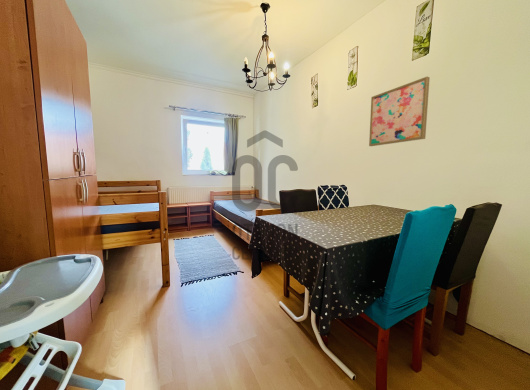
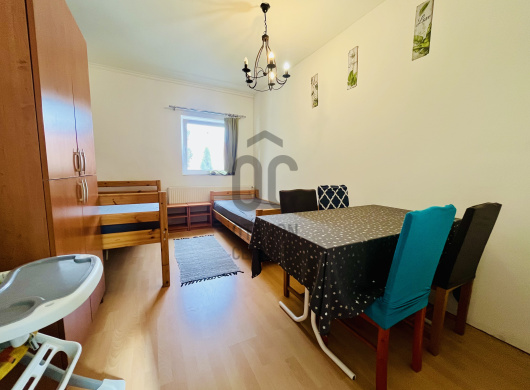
- wall art (395, 115)
